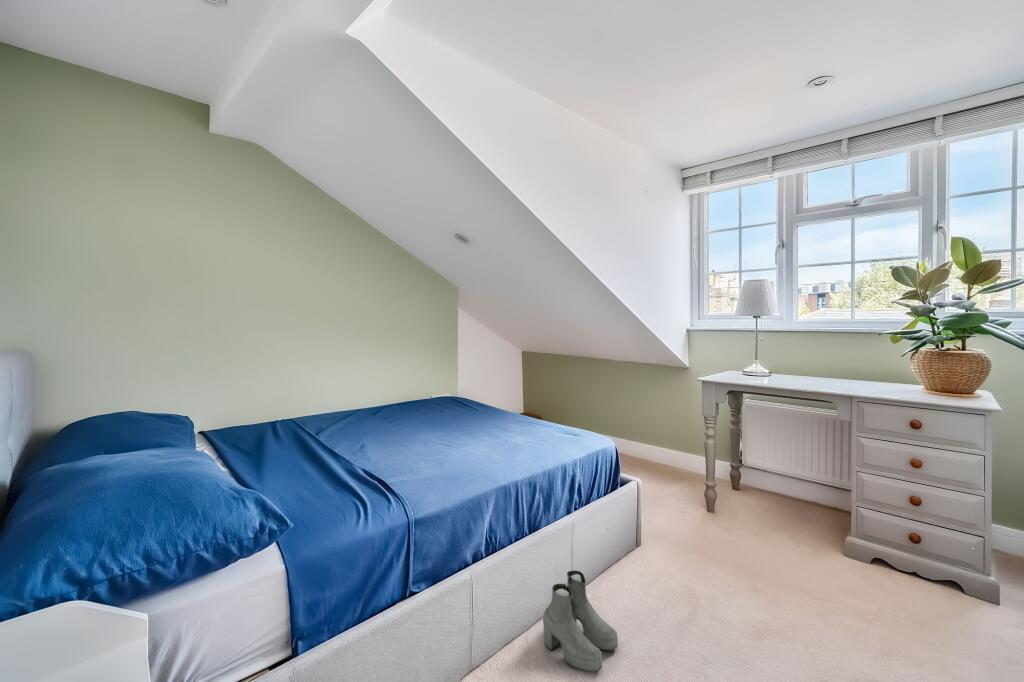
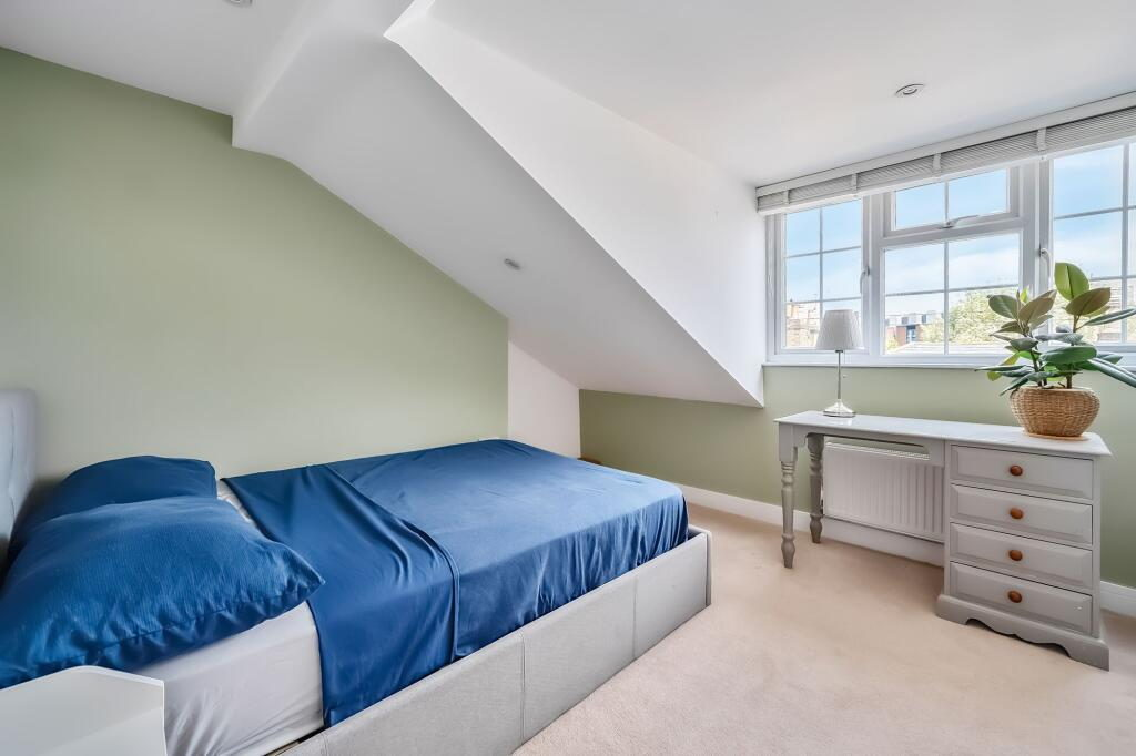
- boots (579, 615)
